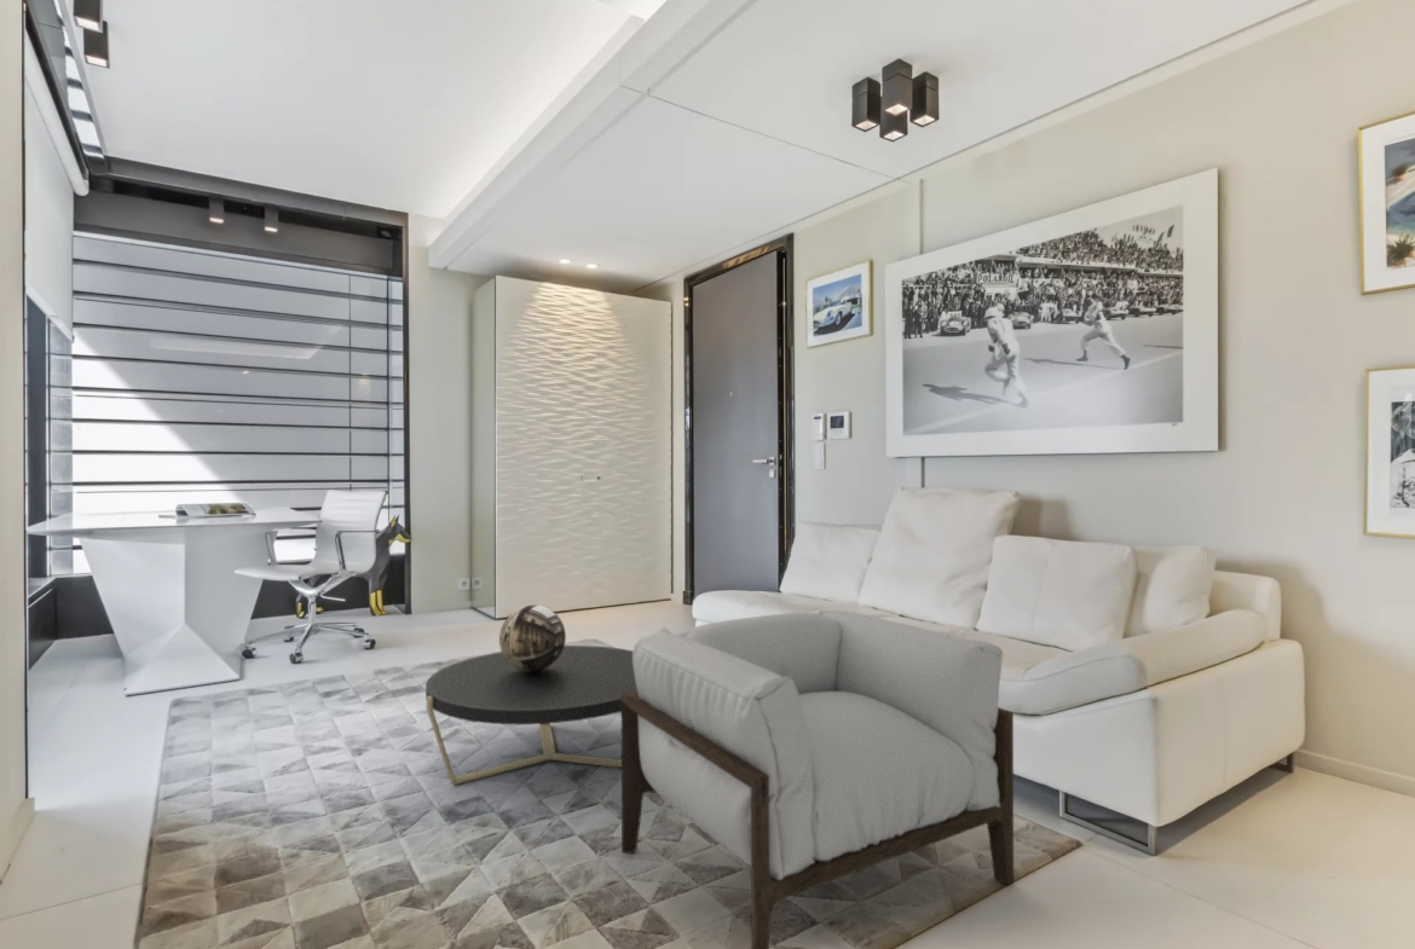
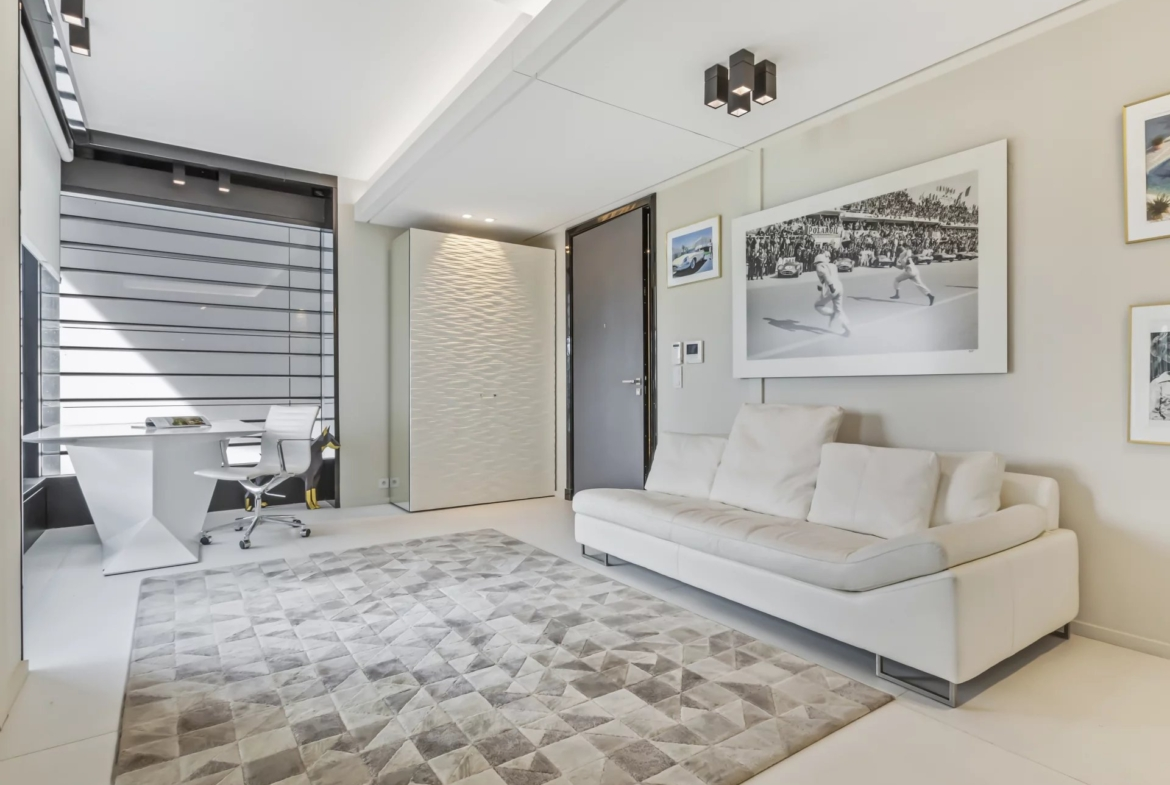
- decorative bowl (532, 637)
- coffee table (550, 714)
- armchair (809, 748)
